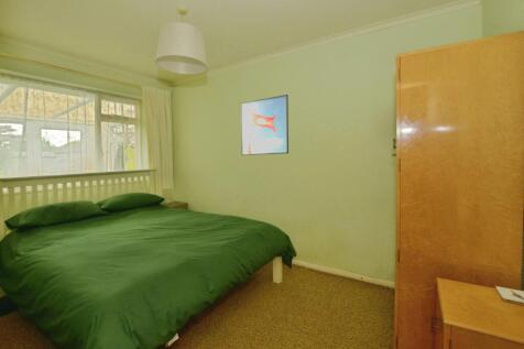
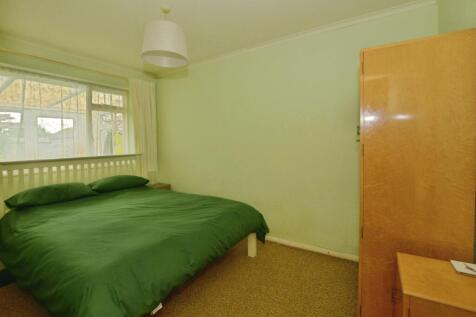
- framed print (263, 127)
